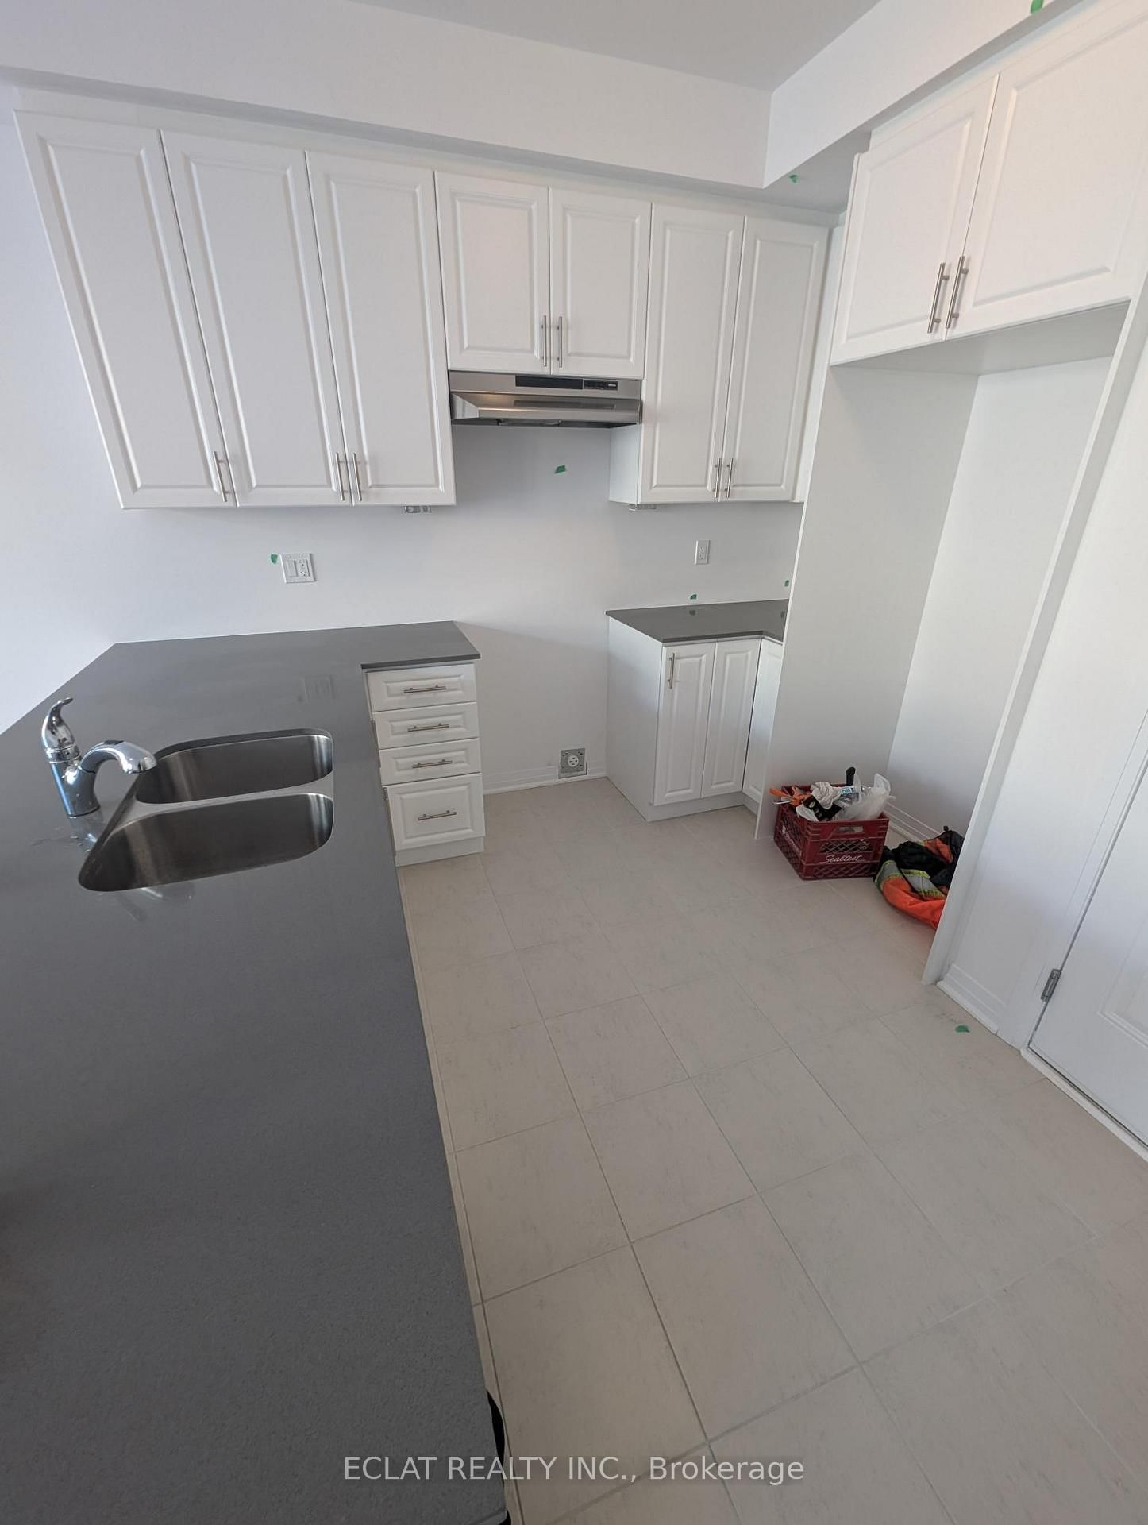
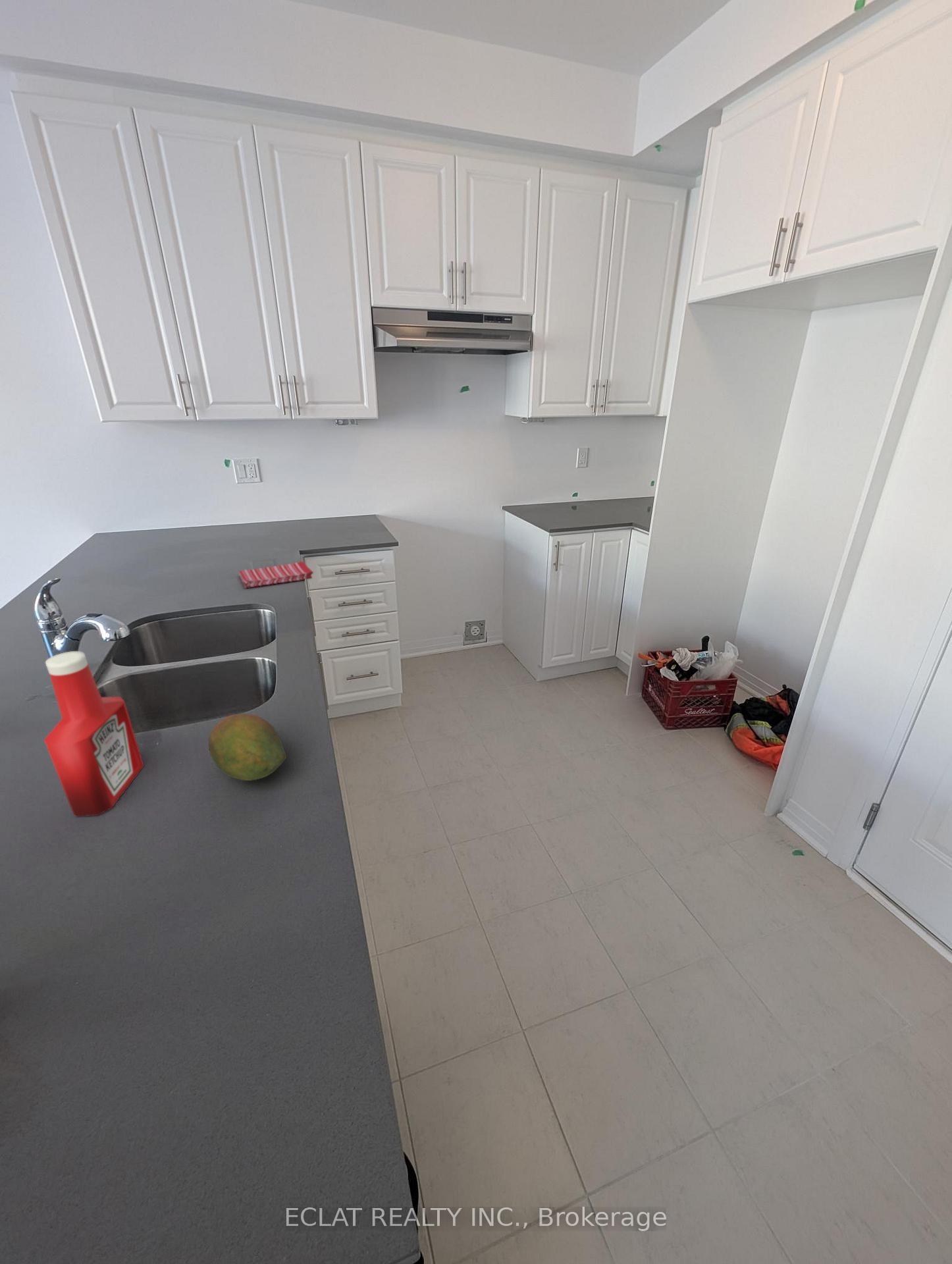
+ fruit (246, 747)
+ soap bottle (88, 726)
+ dish towel (276, 573)
